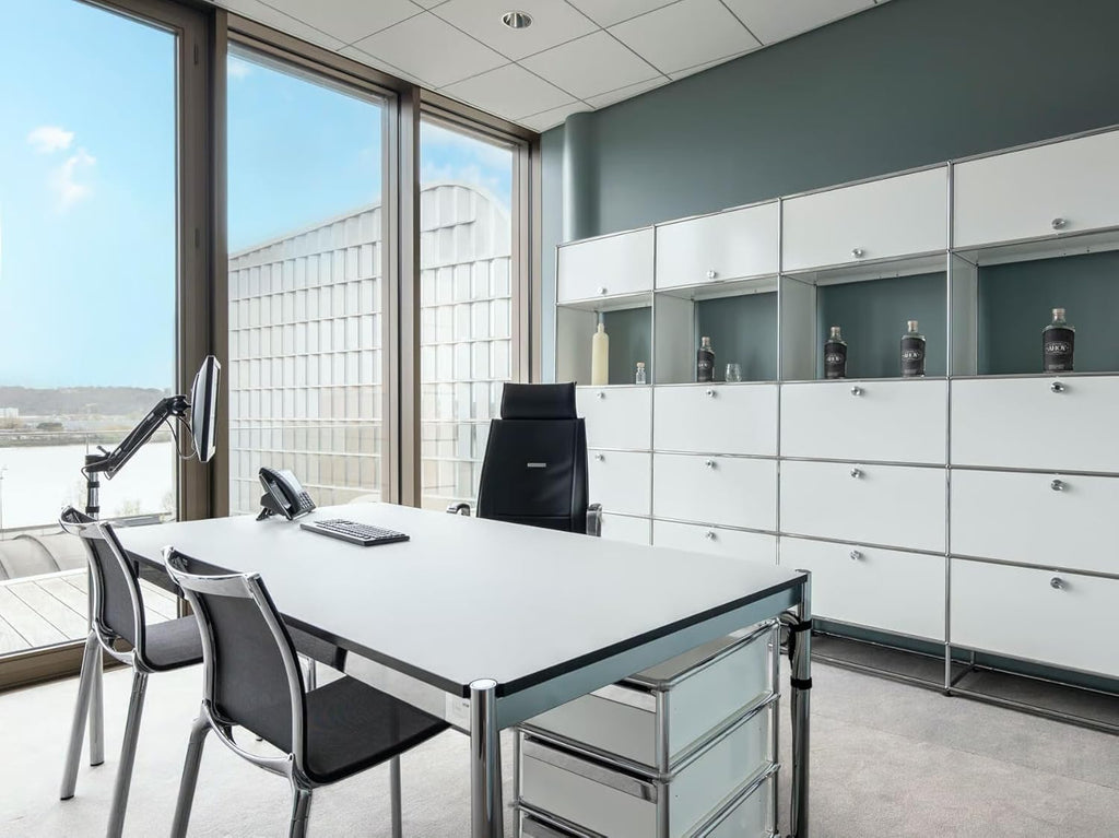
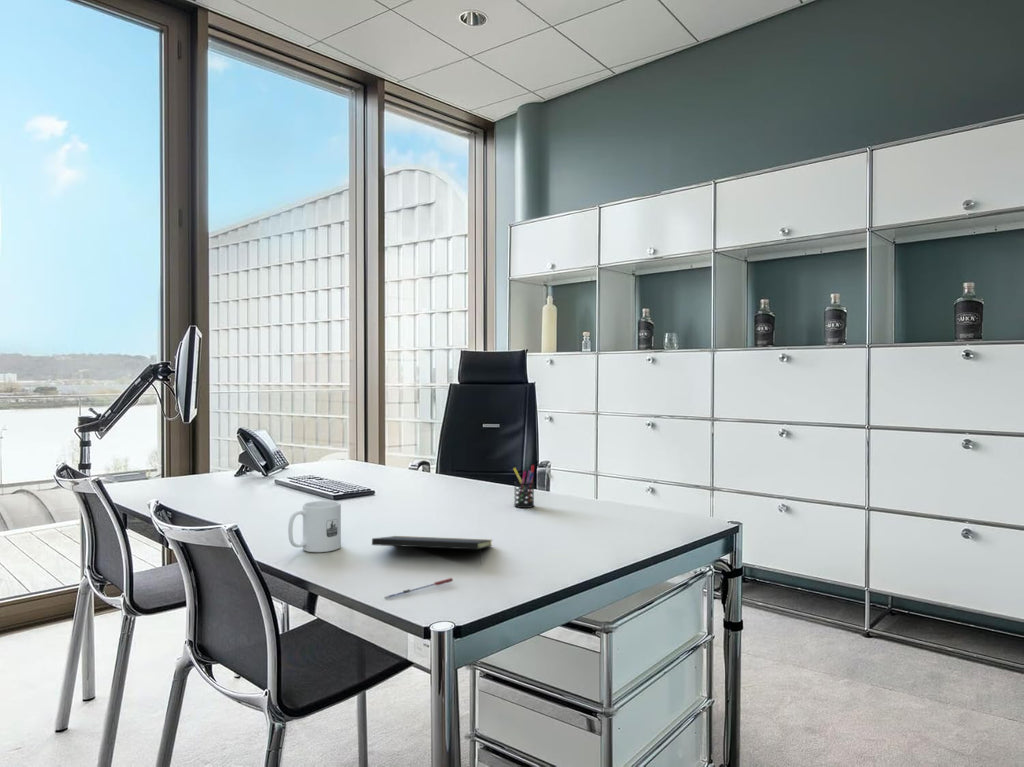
+ pen (419, 588)
+ mug (314, 526)
+ notepad (434, 542)
+ pen holder (526, 485)
